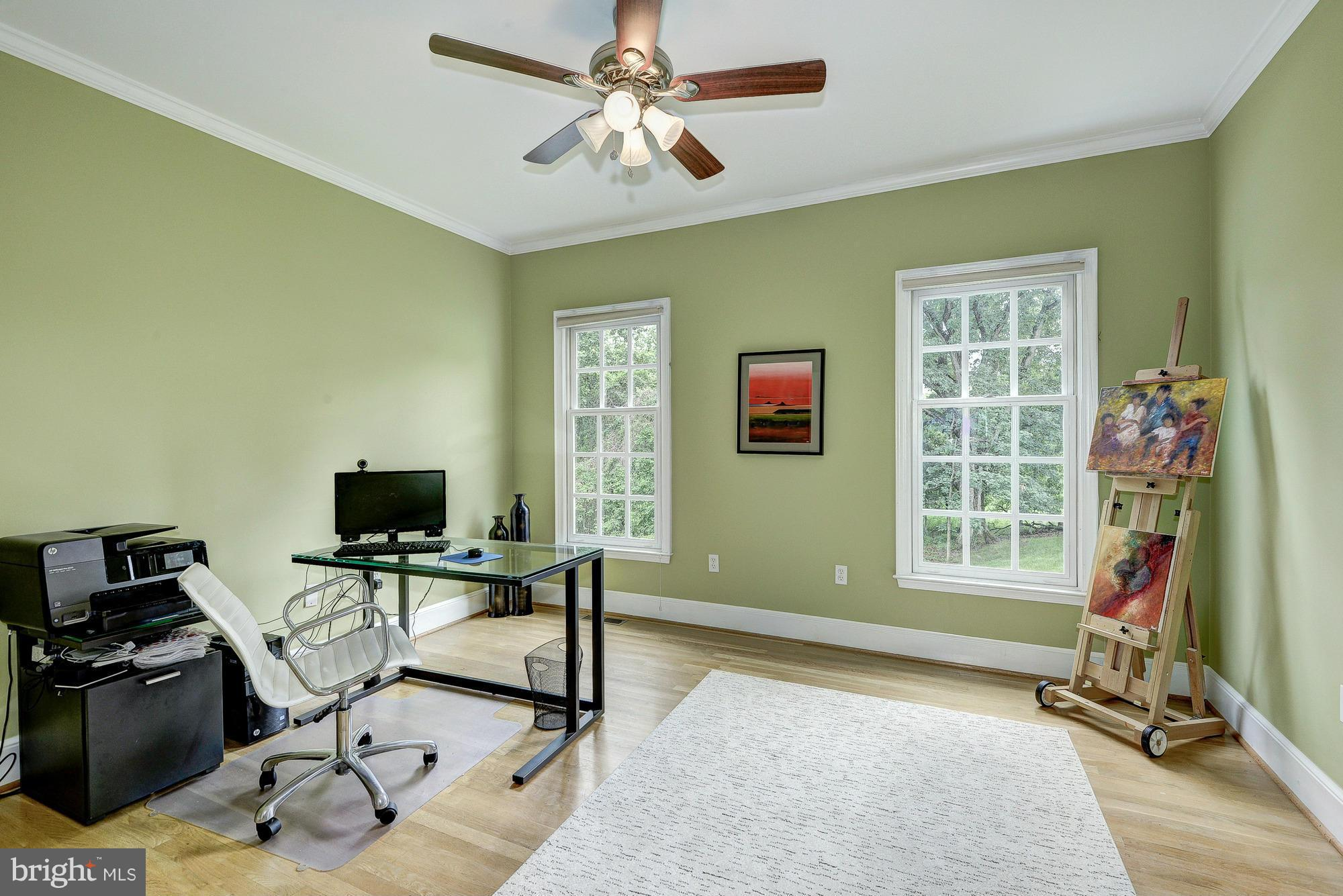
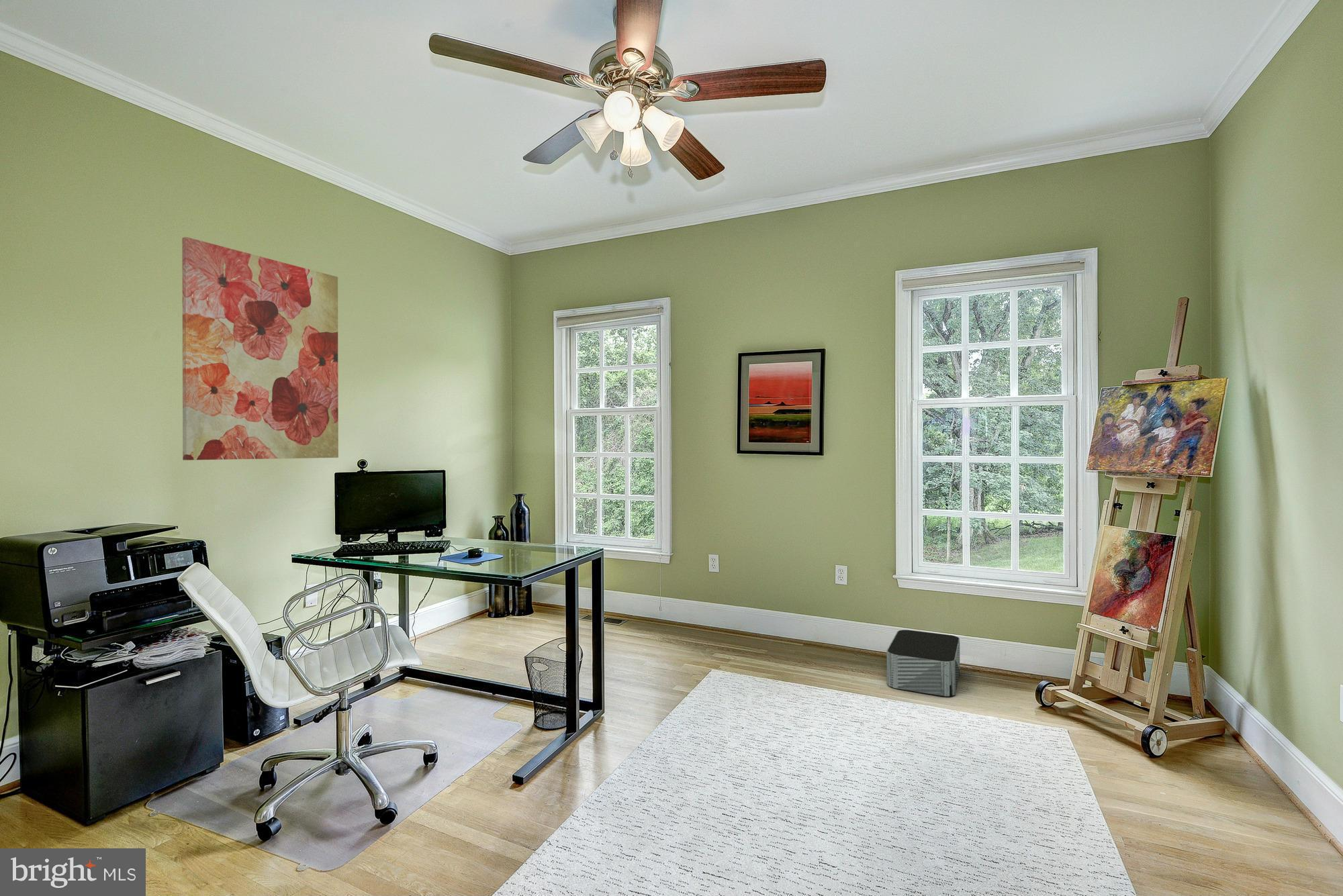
+ storage bin (924, 660)
+ wall art (268, 358)
